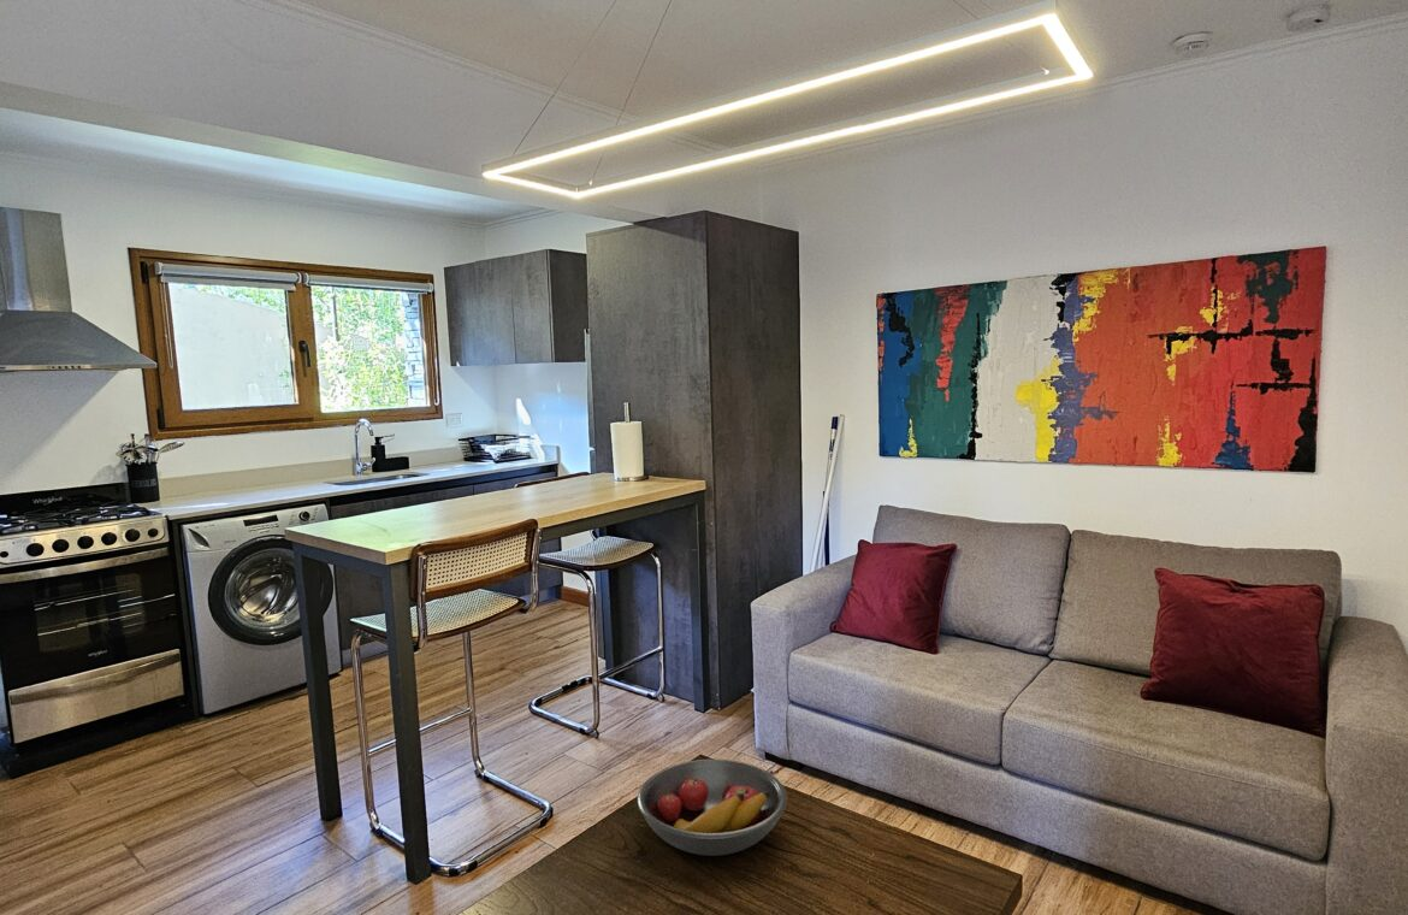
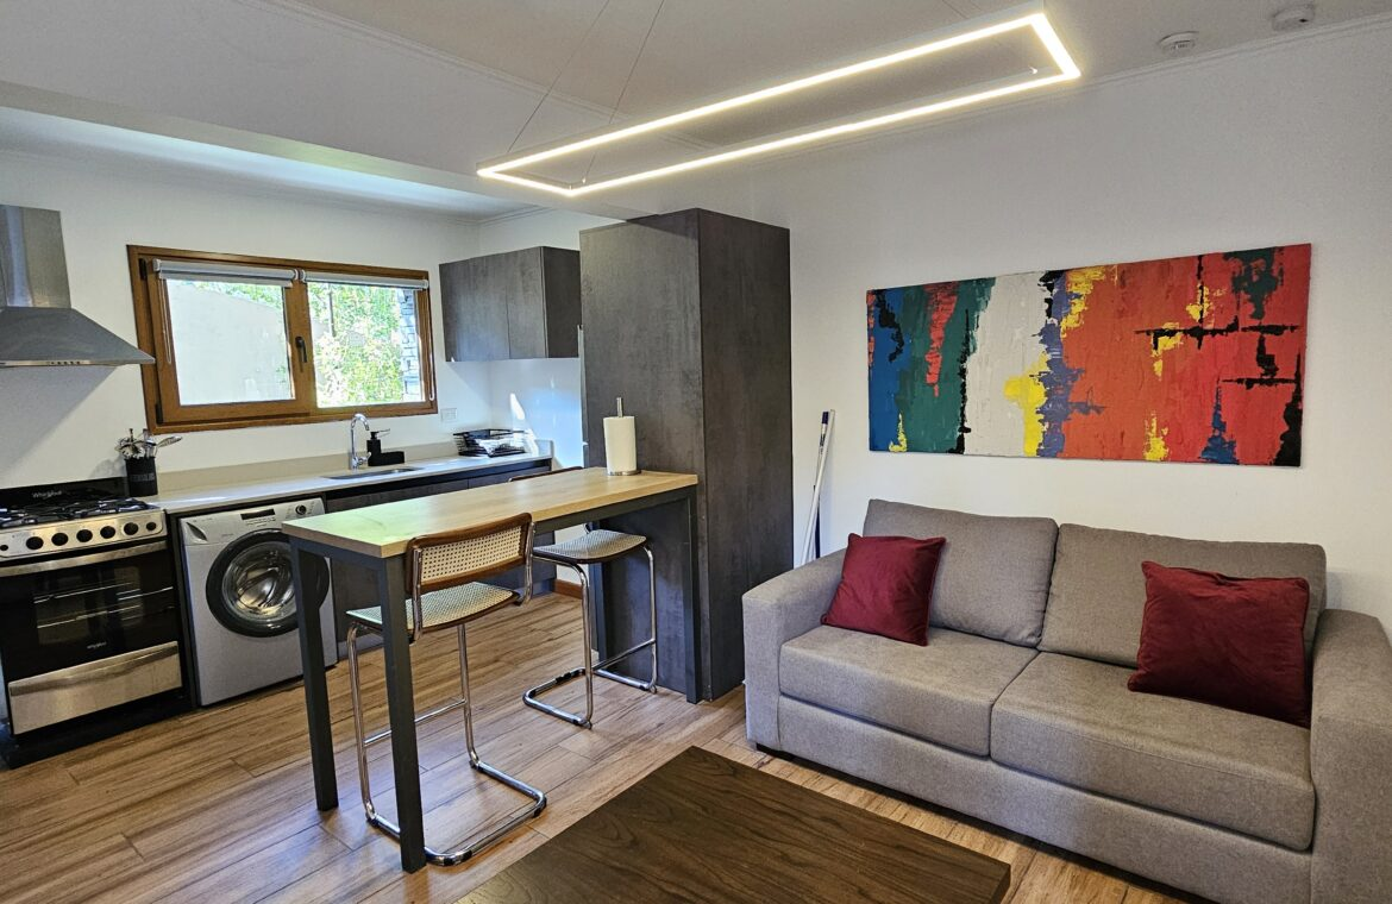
- fruit bowl (711, 808)
